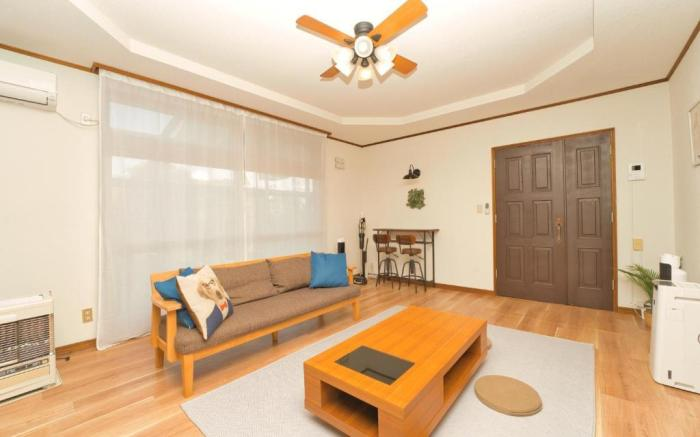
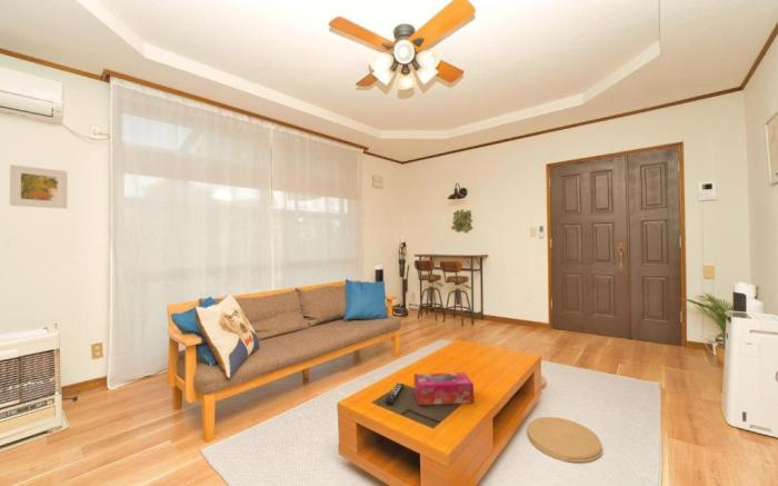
+ remote control (395, 393)
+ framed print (39, 187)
+ tissue box (442, 387)
